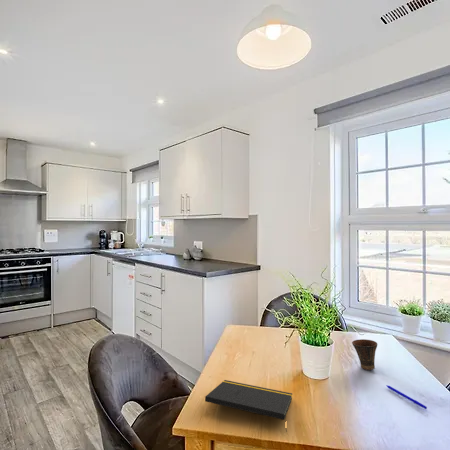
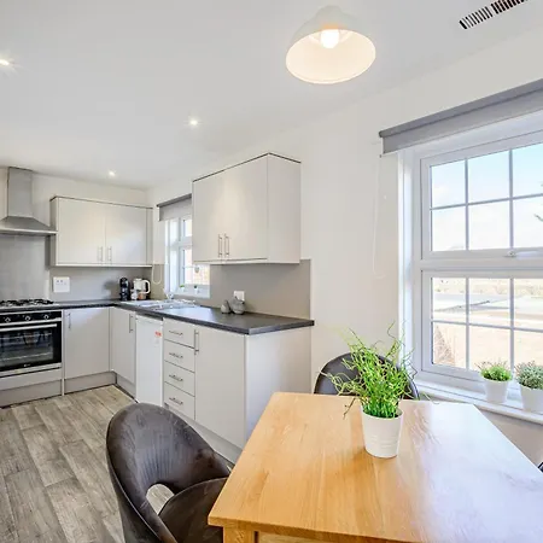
- notepad (250, 397)
- cup (364, 354)
- pen (404, 395)
